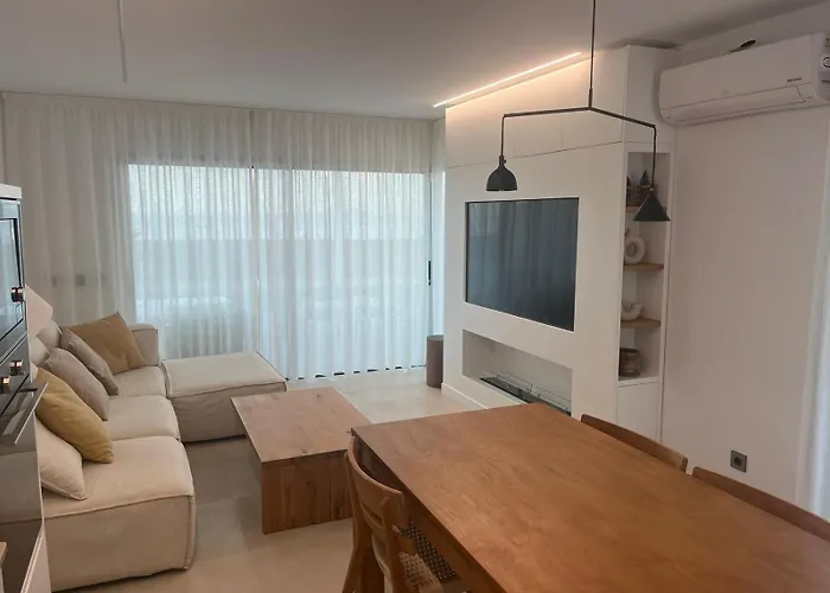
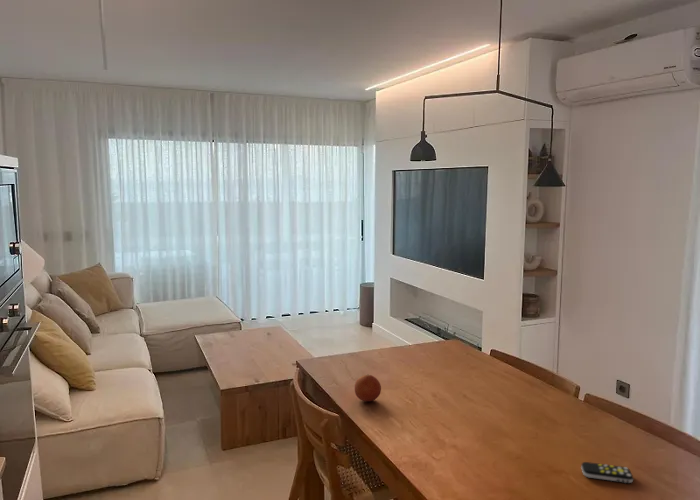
+ fruit (367, 387)
+ remote control (606, 471)
